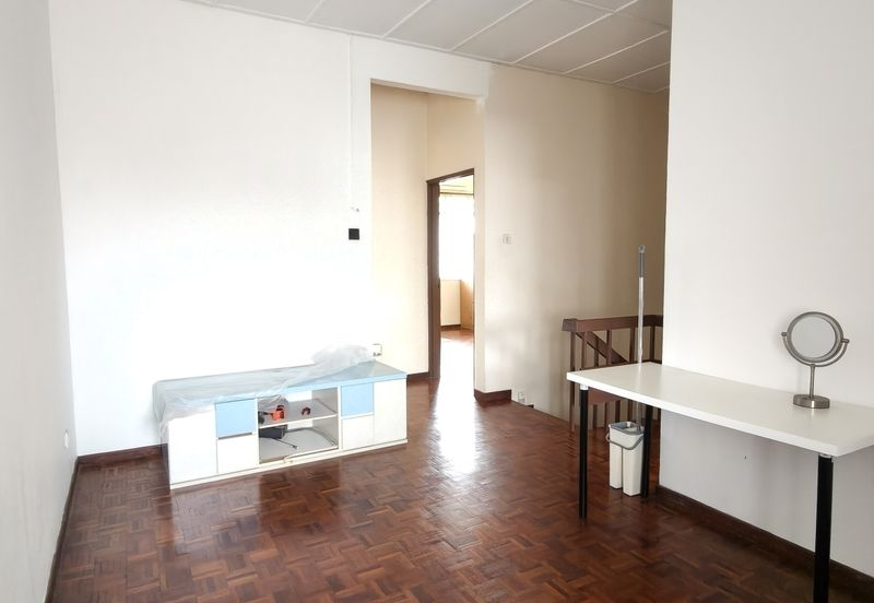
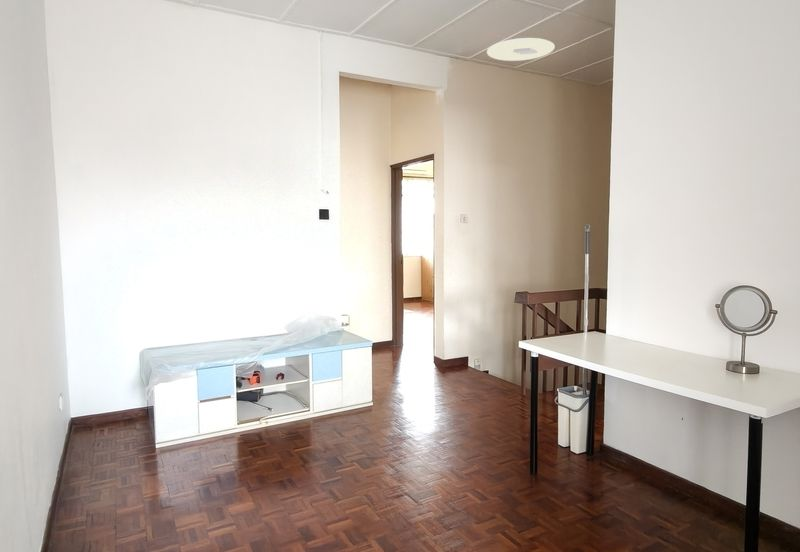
+ ceiling light (520, 46)
